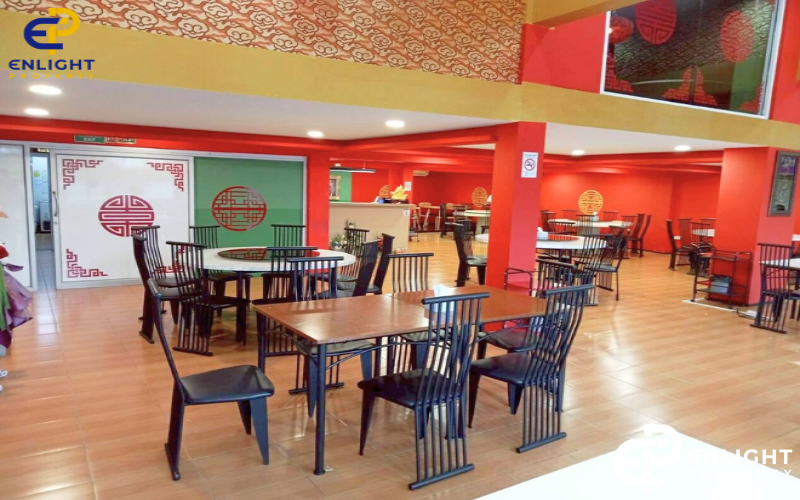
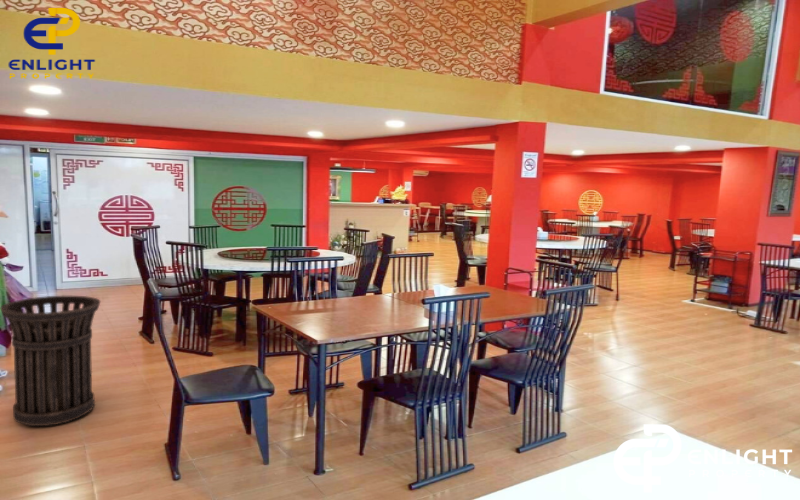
+ trash can (54, 359)
